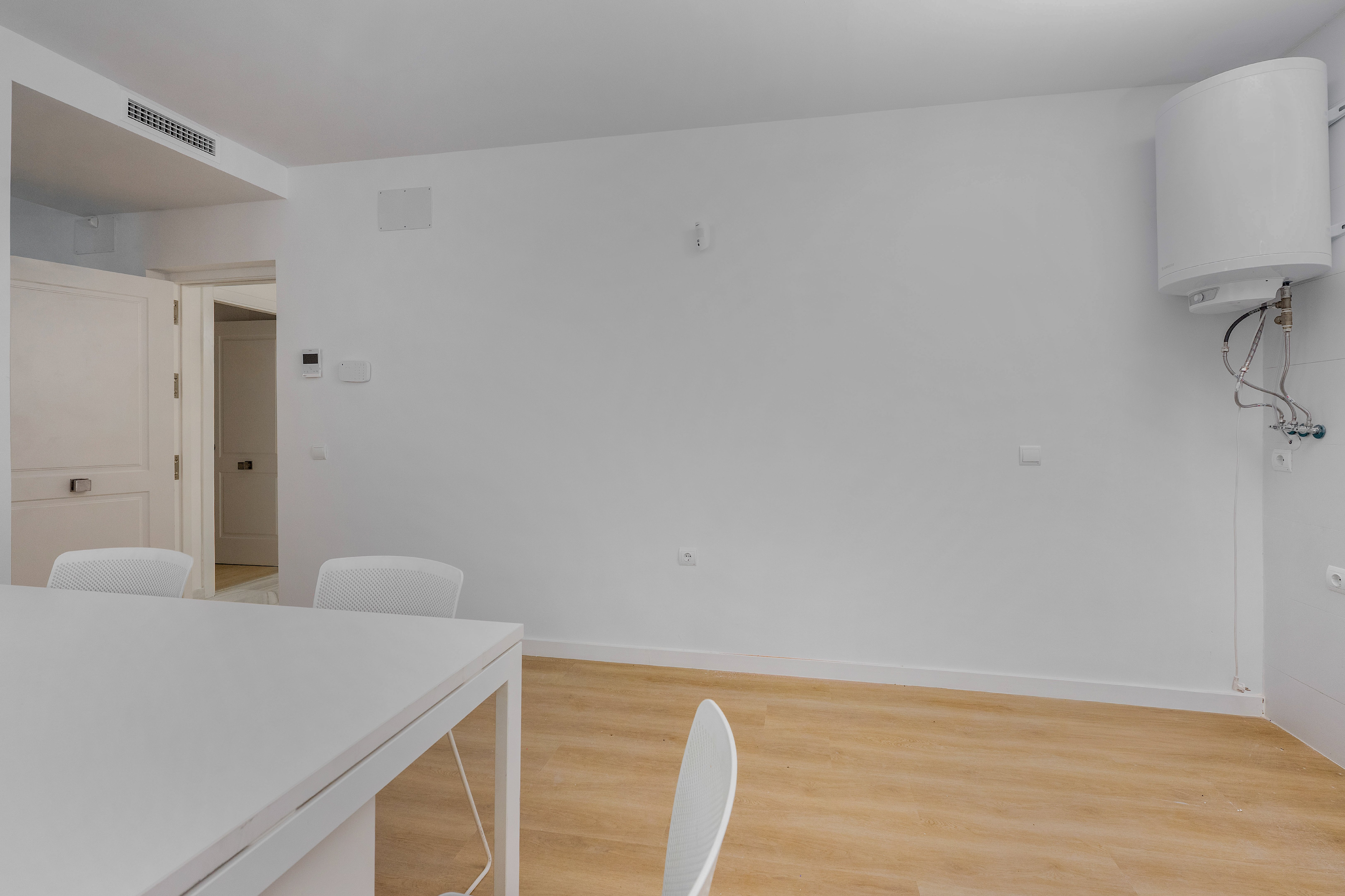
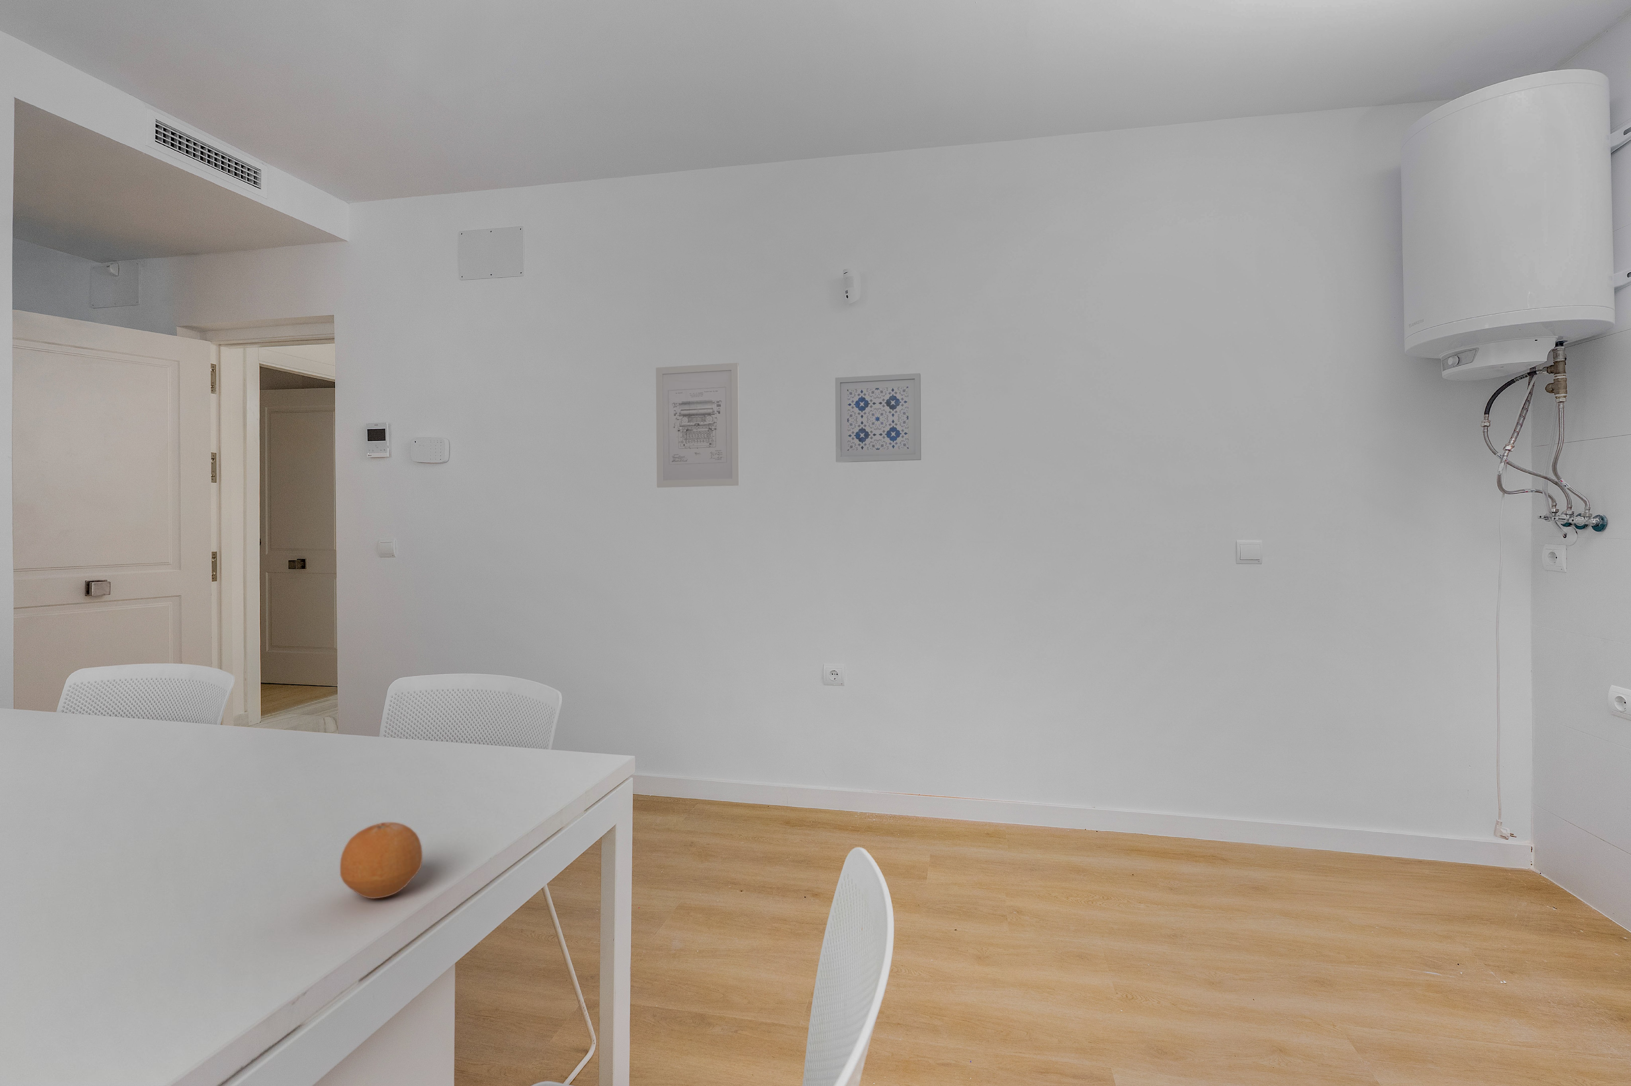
+ fruit (382, 861)
+ wall art (697, 427)
+ wall art (878, 418)
